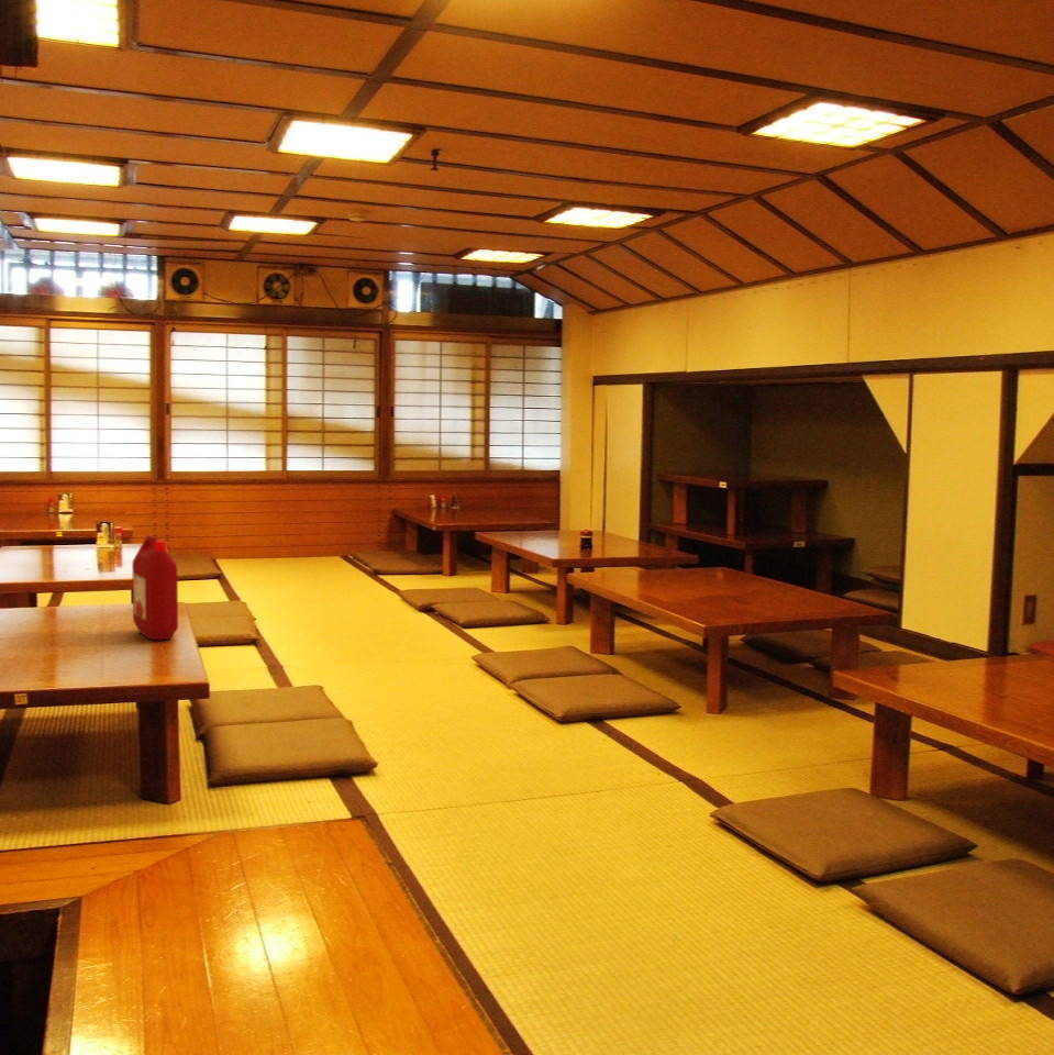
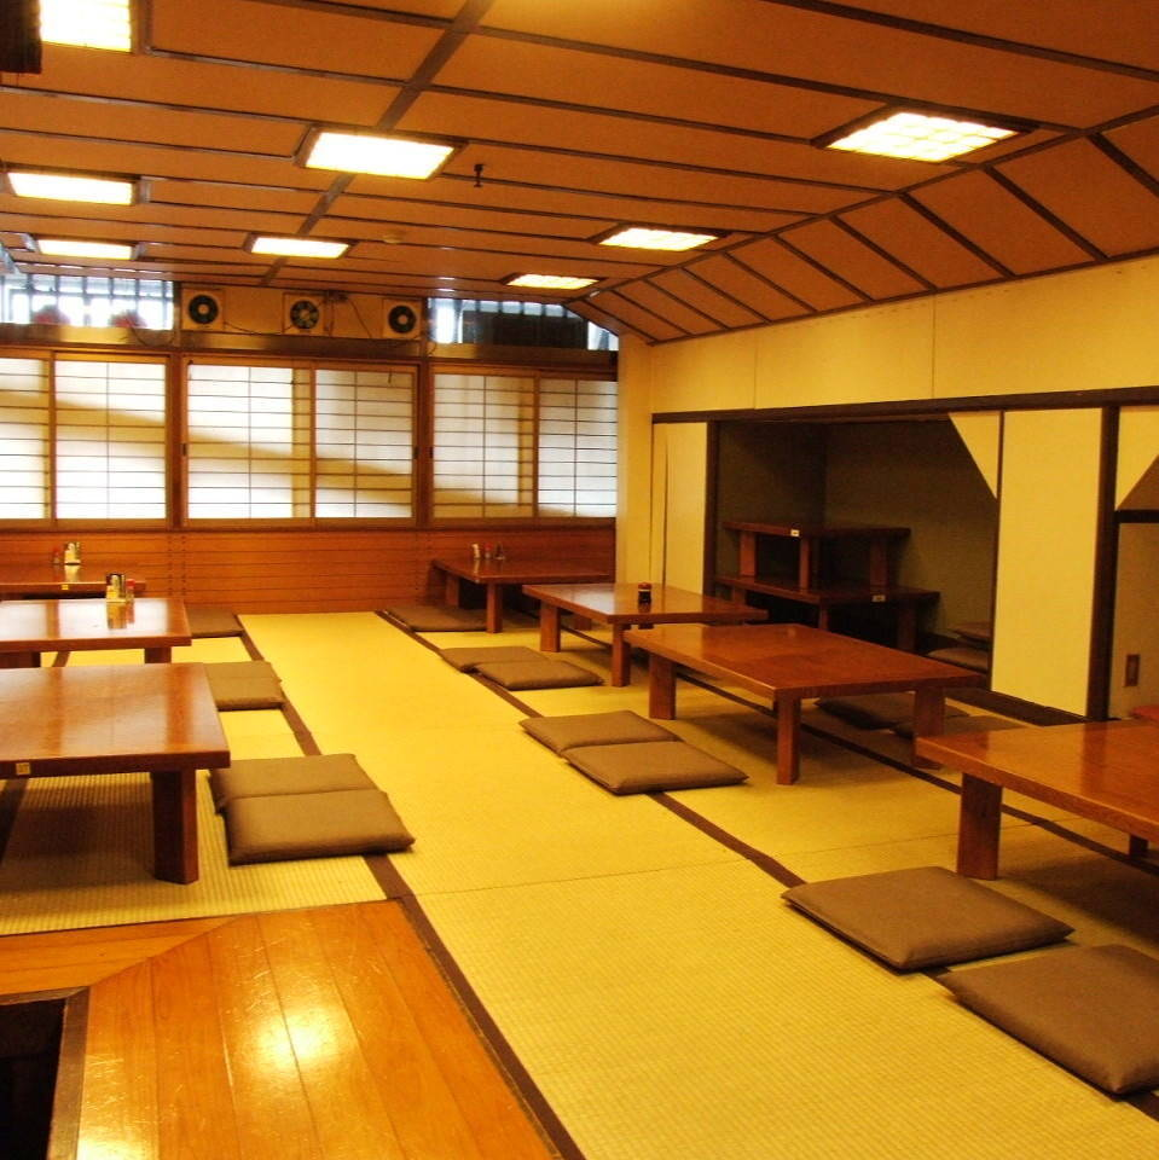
- ketchup jug (154, 586)
